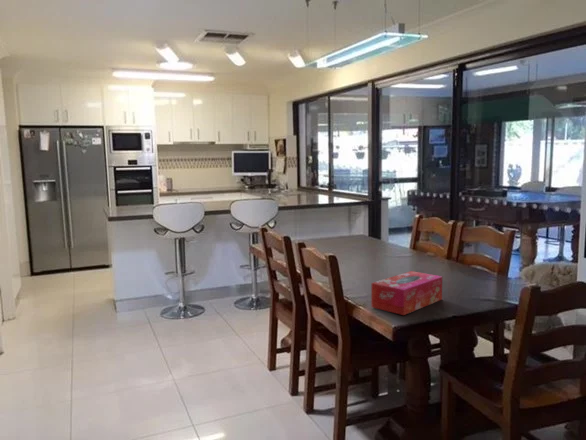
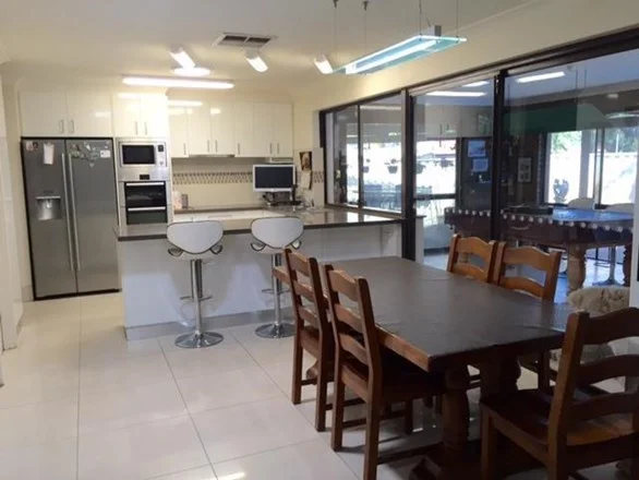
- tissue box (407, 291)
